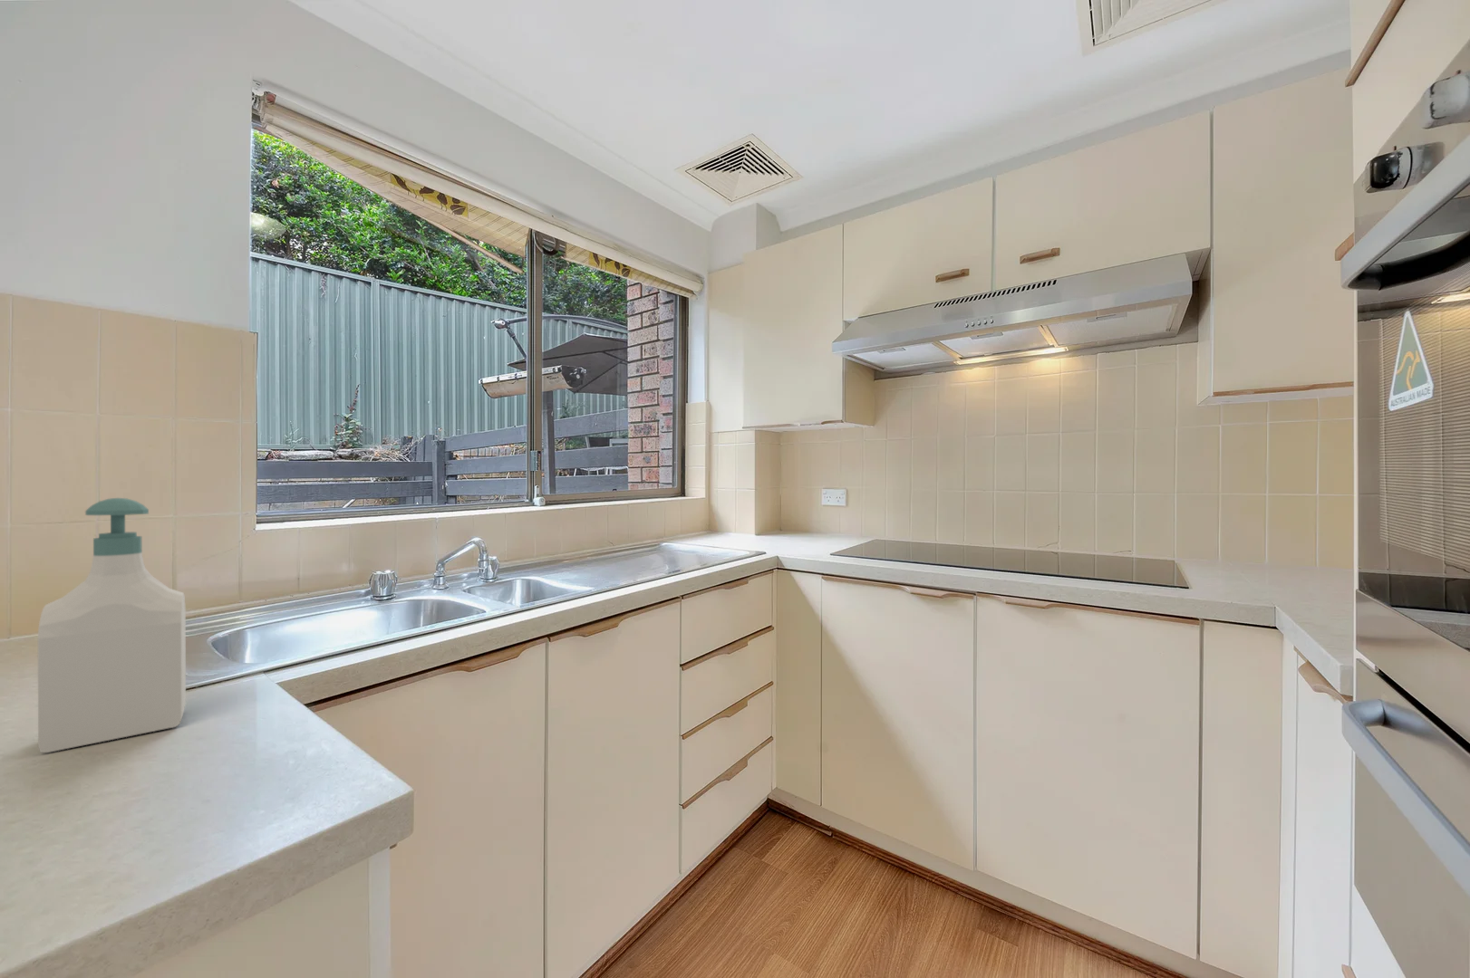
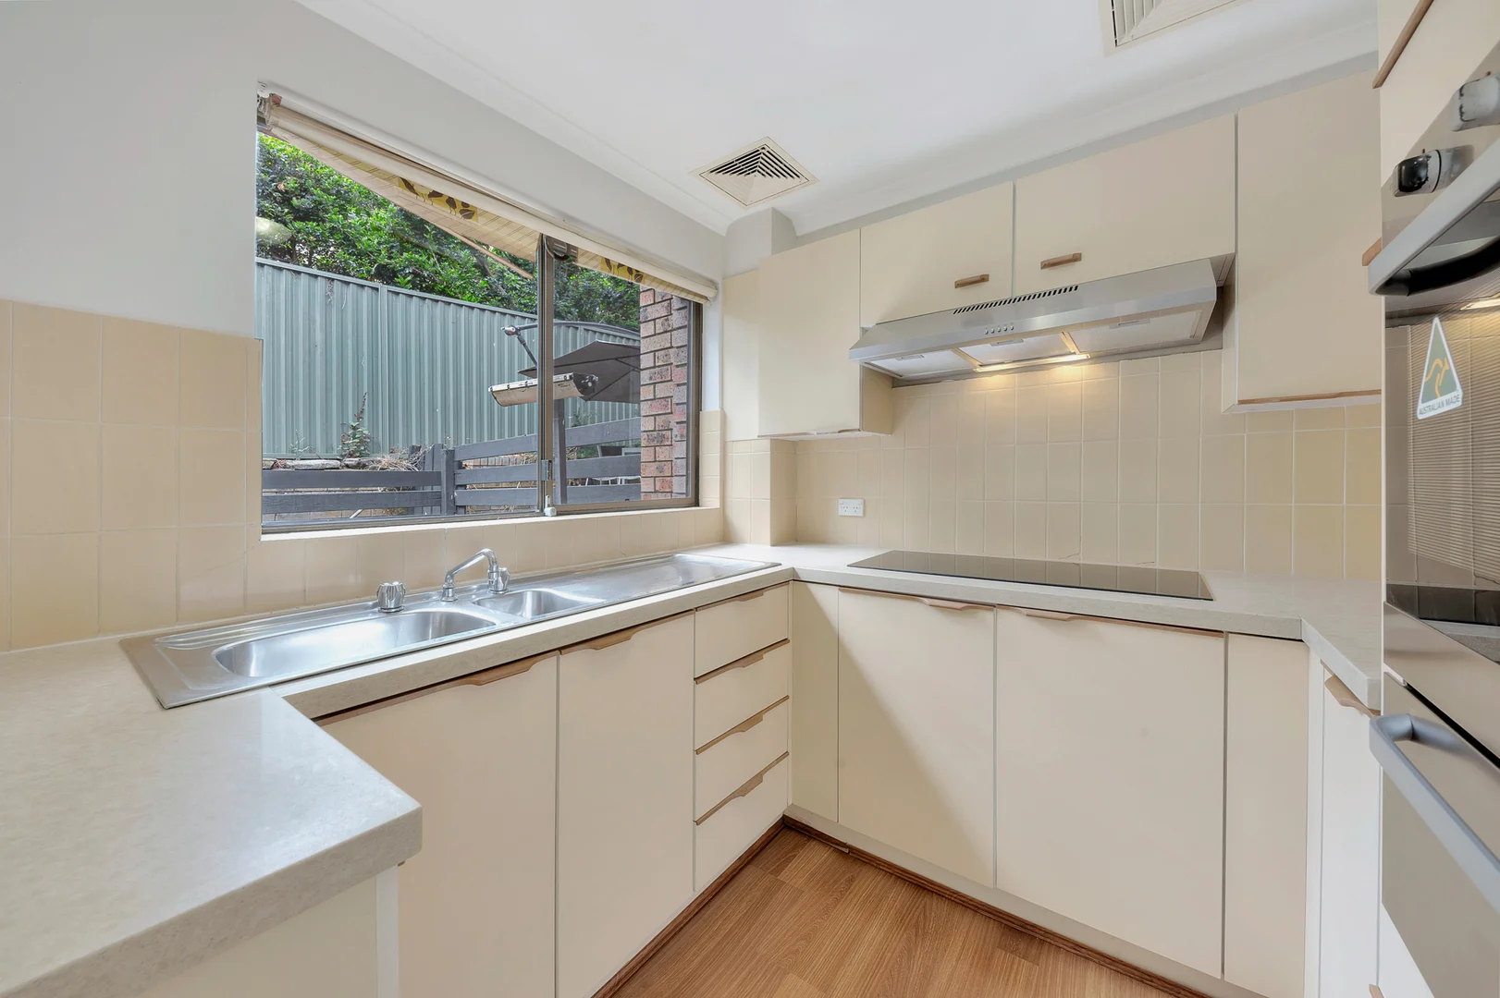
- soap bottle (119, 612)
